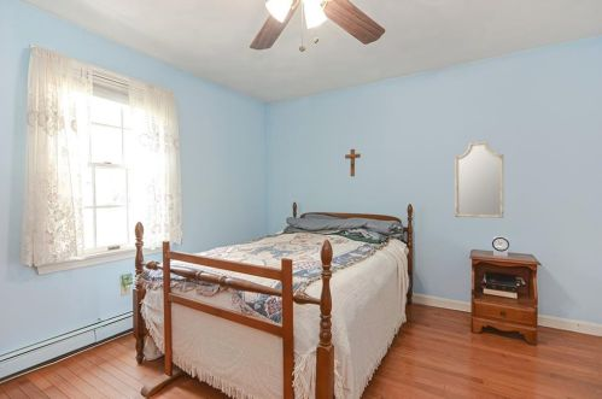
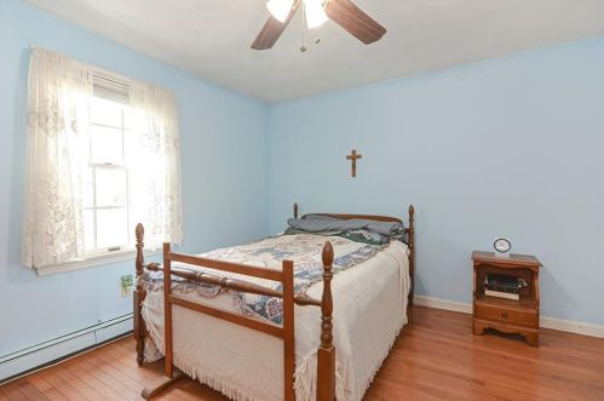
- home mirror (478, 180)
